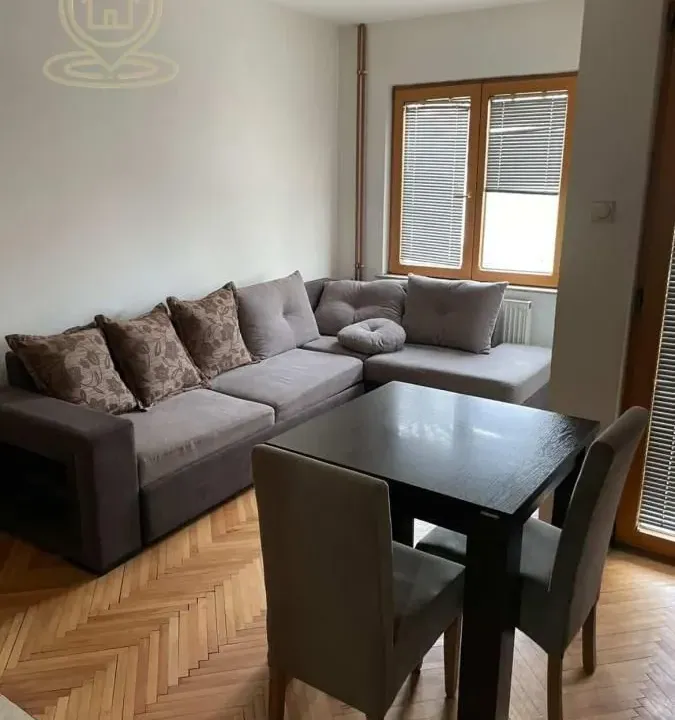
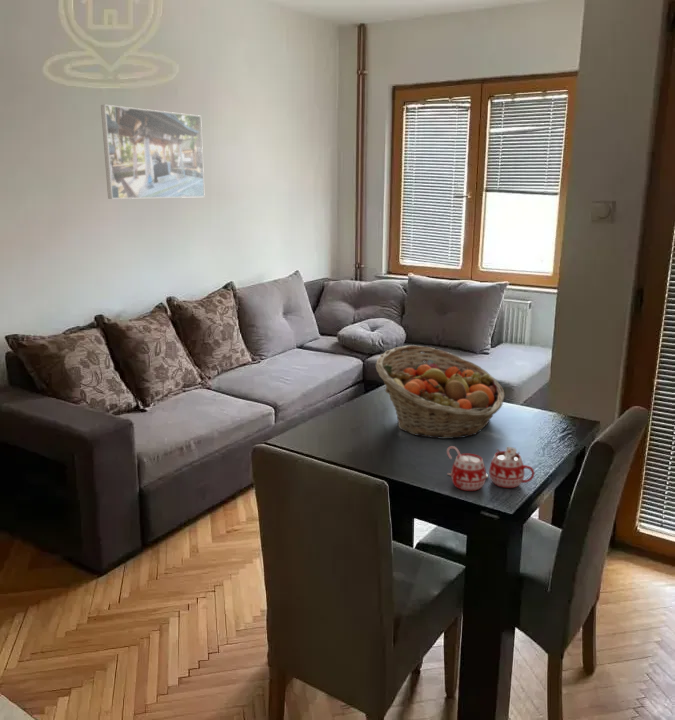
+ fruit basket (439, 389)
+ mug (484, 468)
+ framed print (157, 155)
